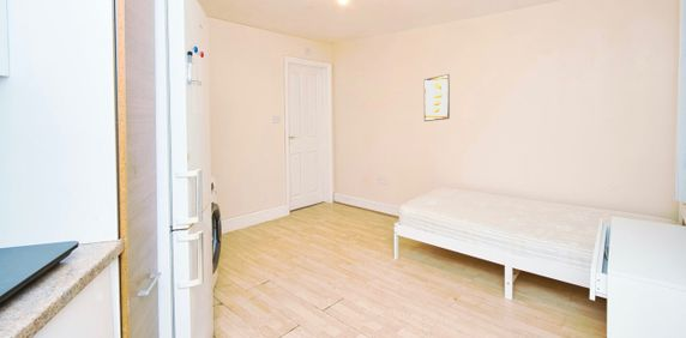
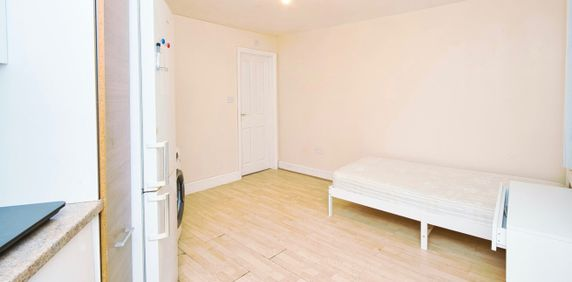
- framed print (435, 98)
